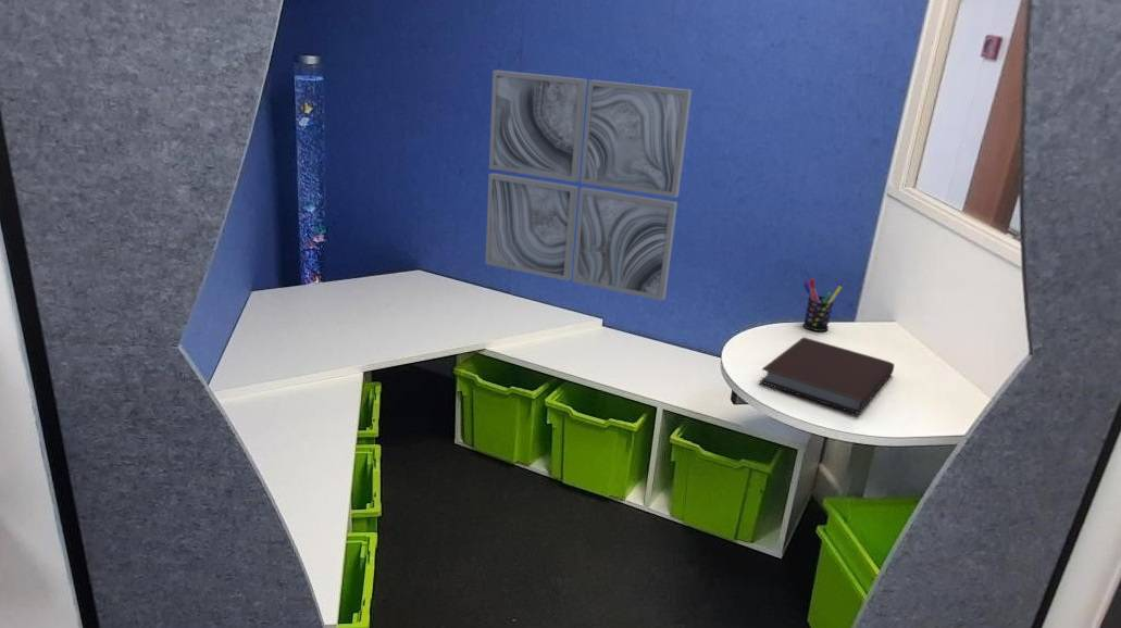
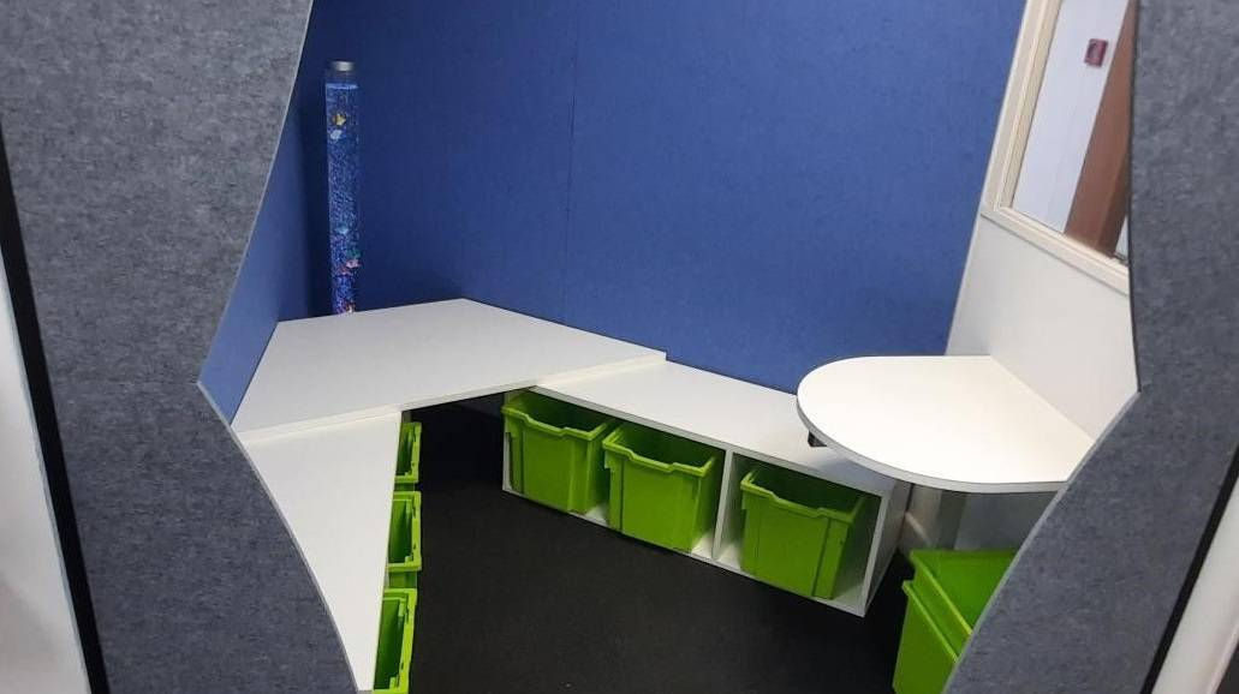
- wall art (576, 186)
- pen holder (820, 304)
- notebook (829, 372)
